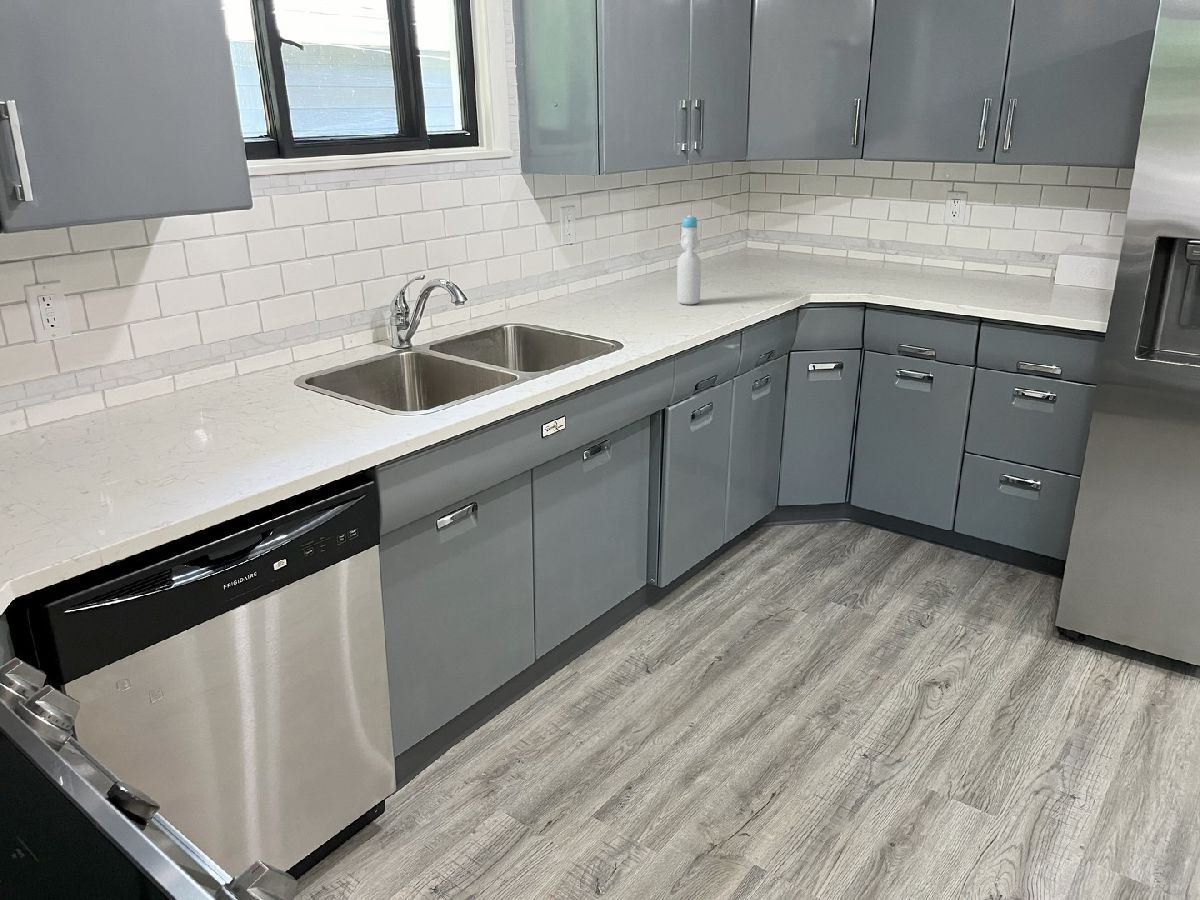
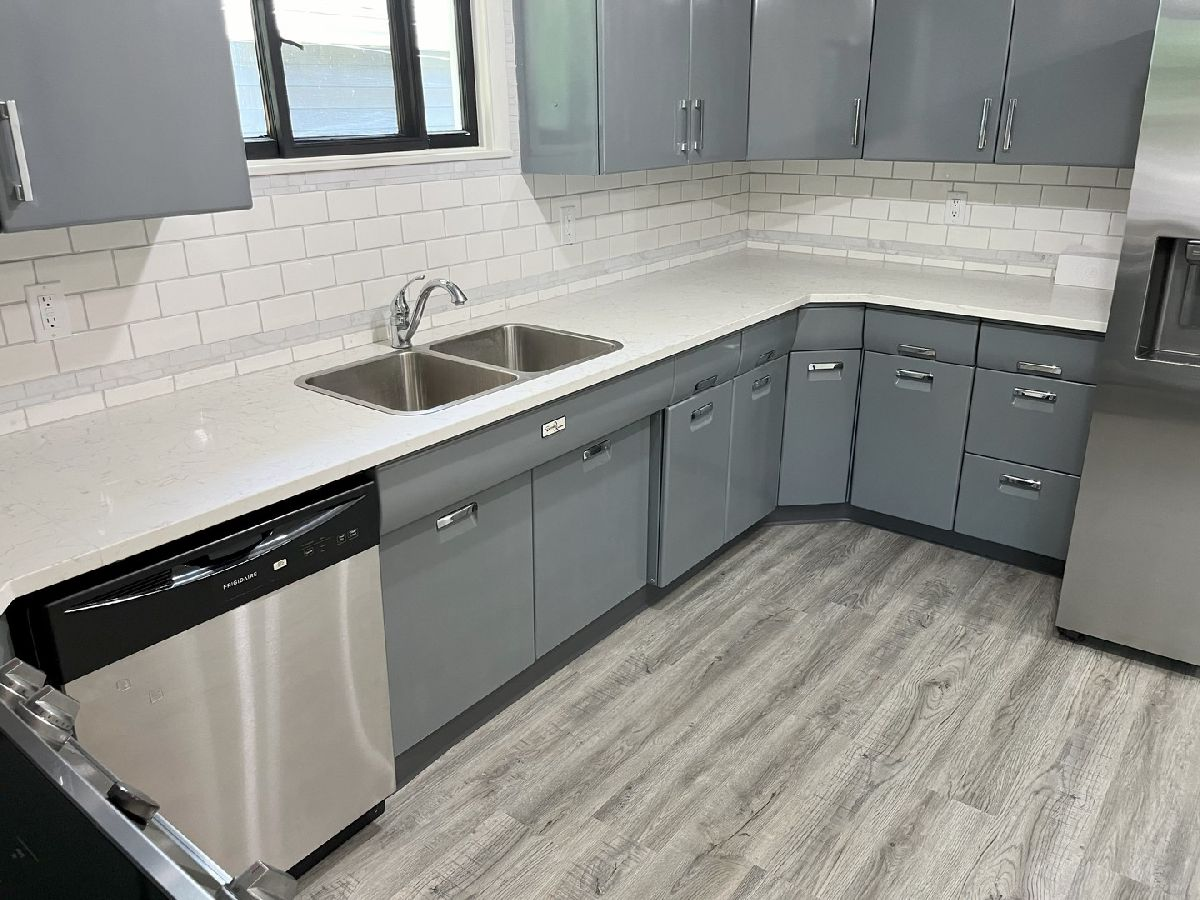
- bottle (689, 259)
